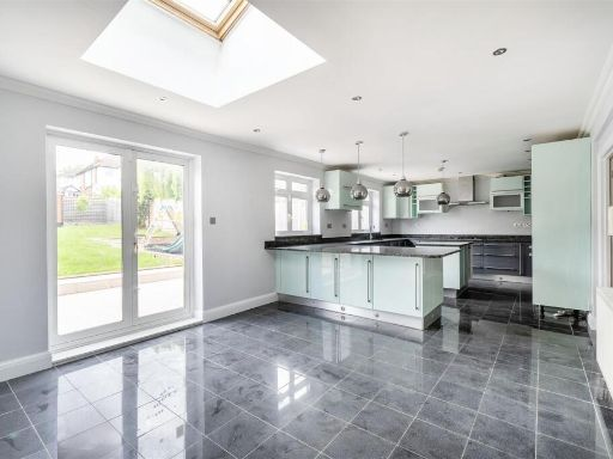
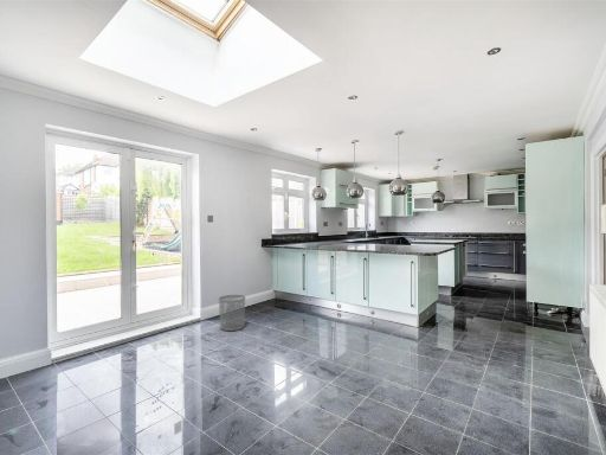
+ waste bin (232, 312)
